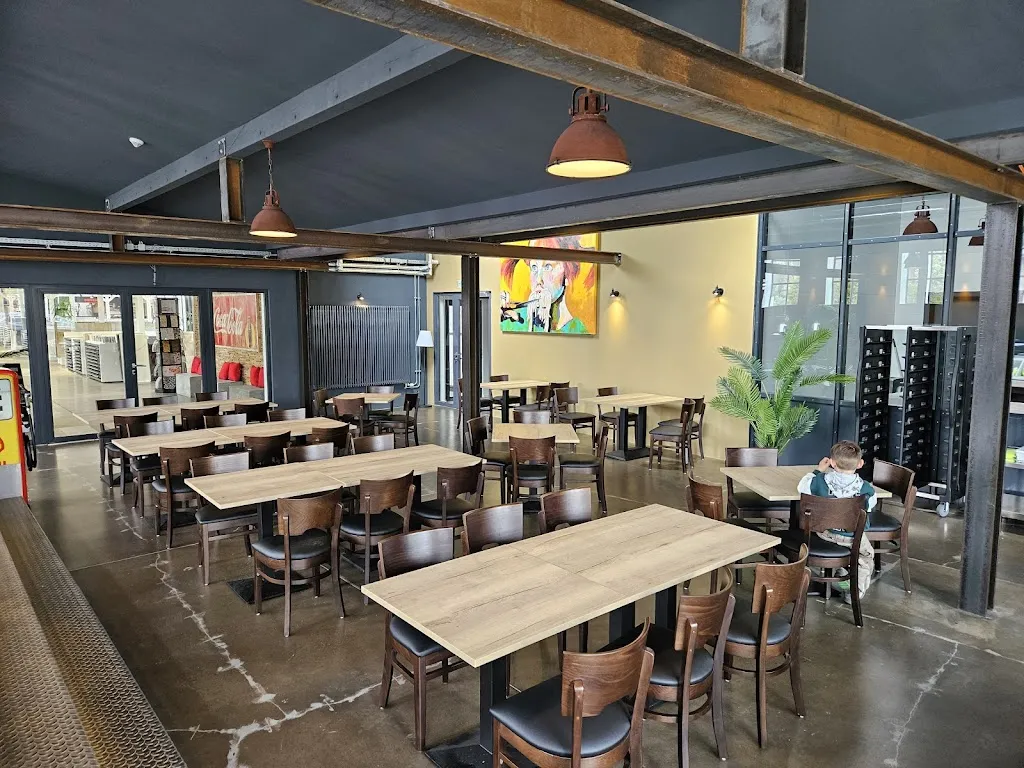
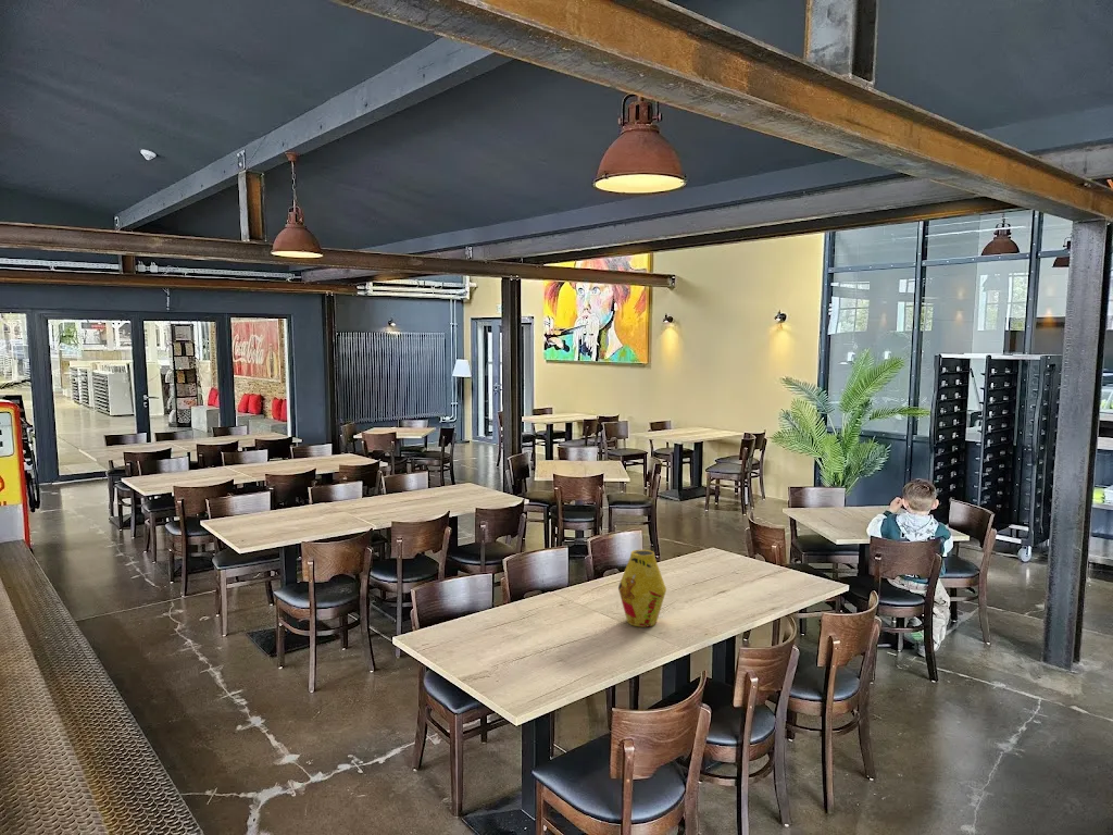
+ vase (641, 587)
